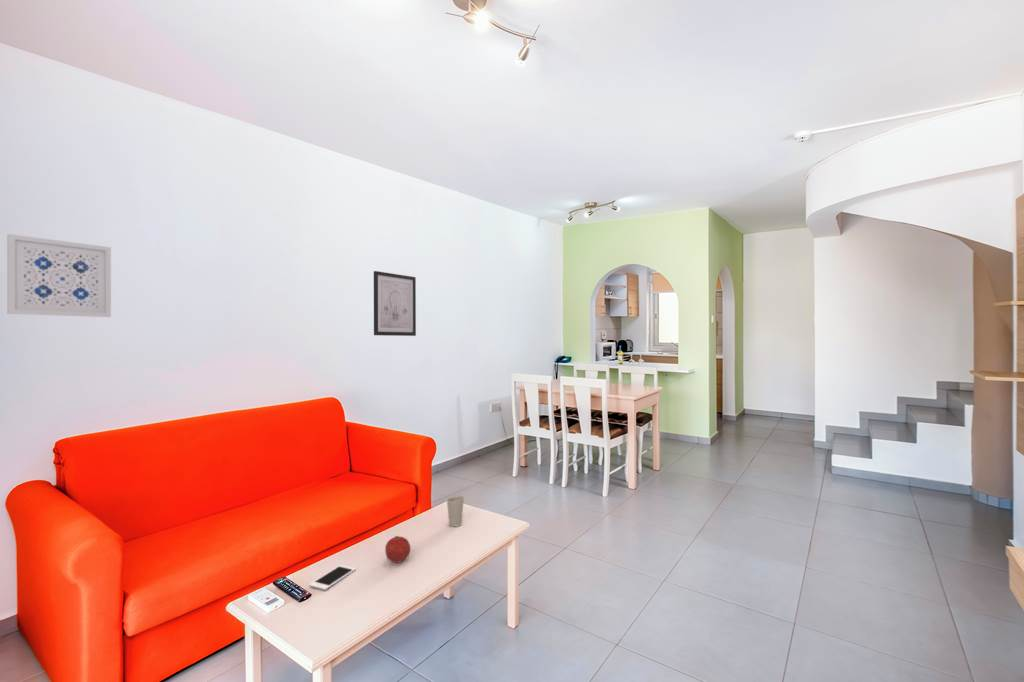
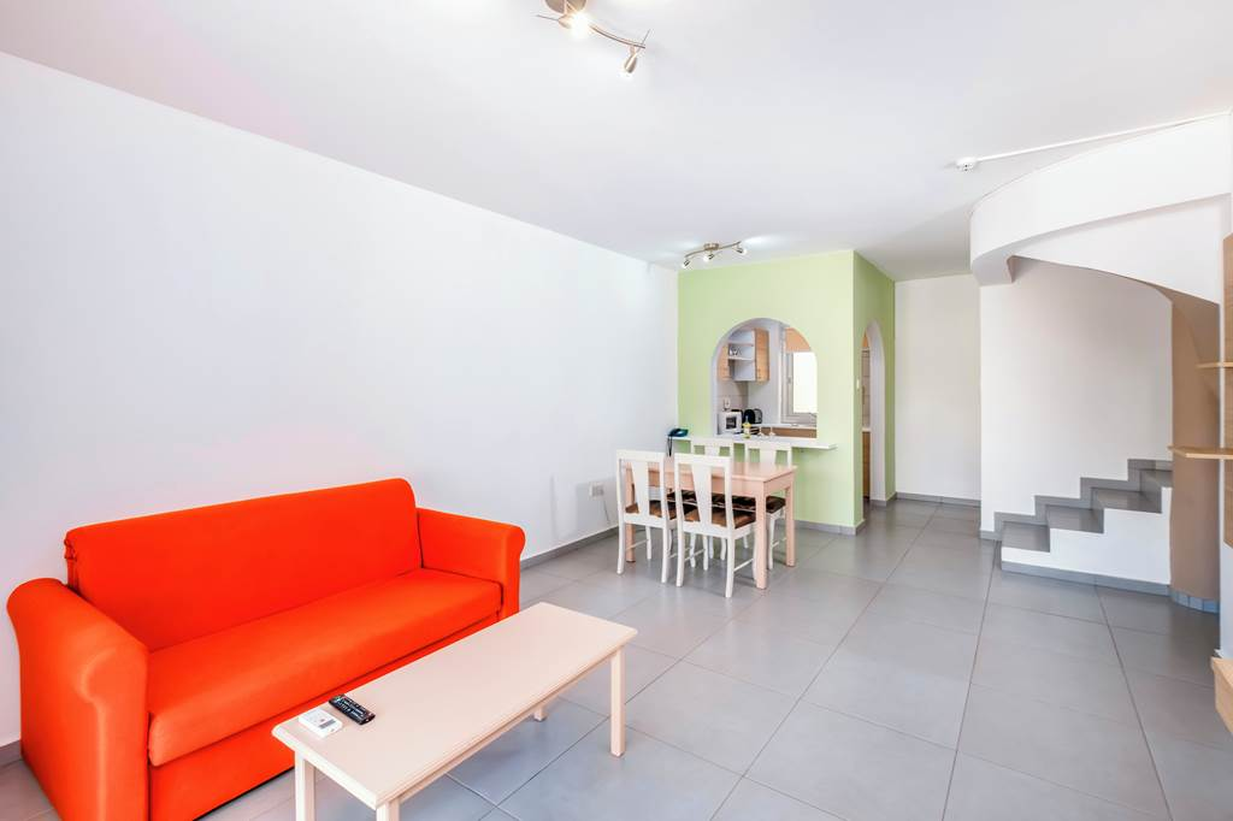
- cup (455, 510)
- wall art (395, 304)
- fruit (397, 548)
- cell phone (333, 576)
- wall art (62, 278)
